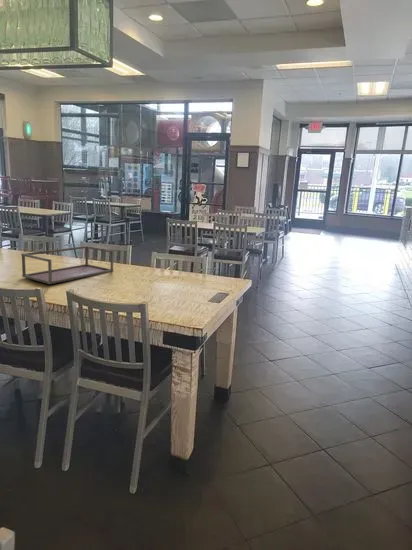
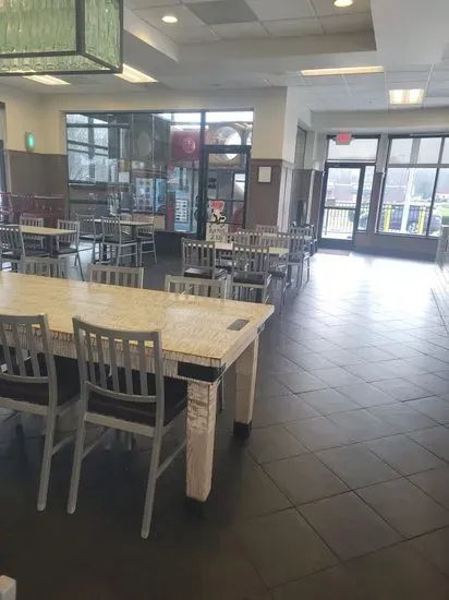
- tray (72, 266)
